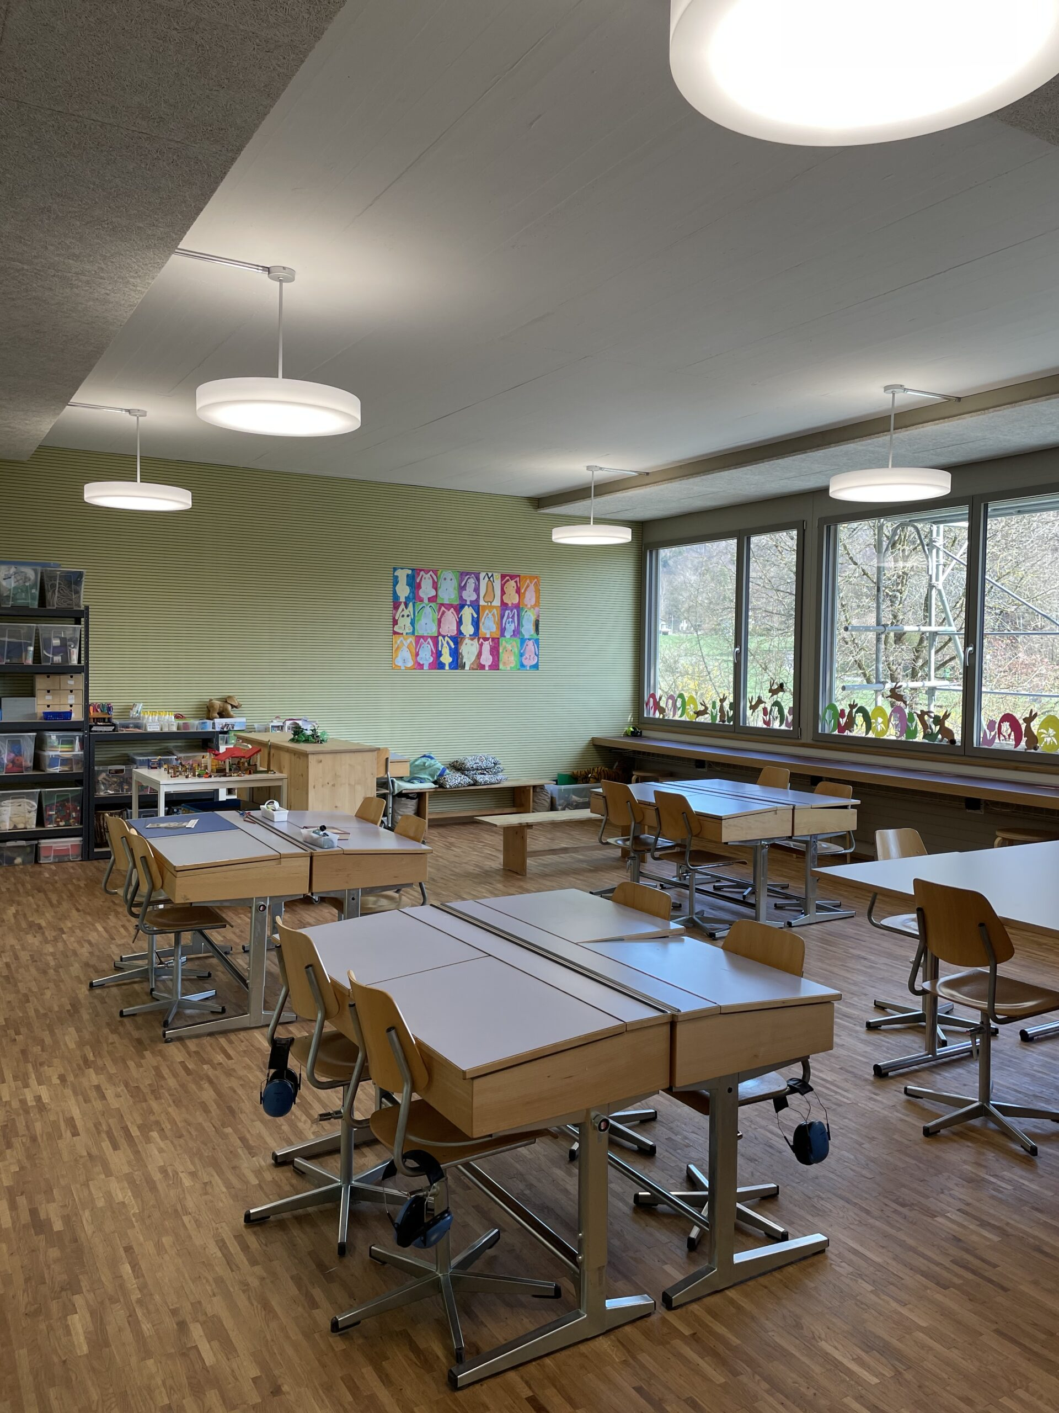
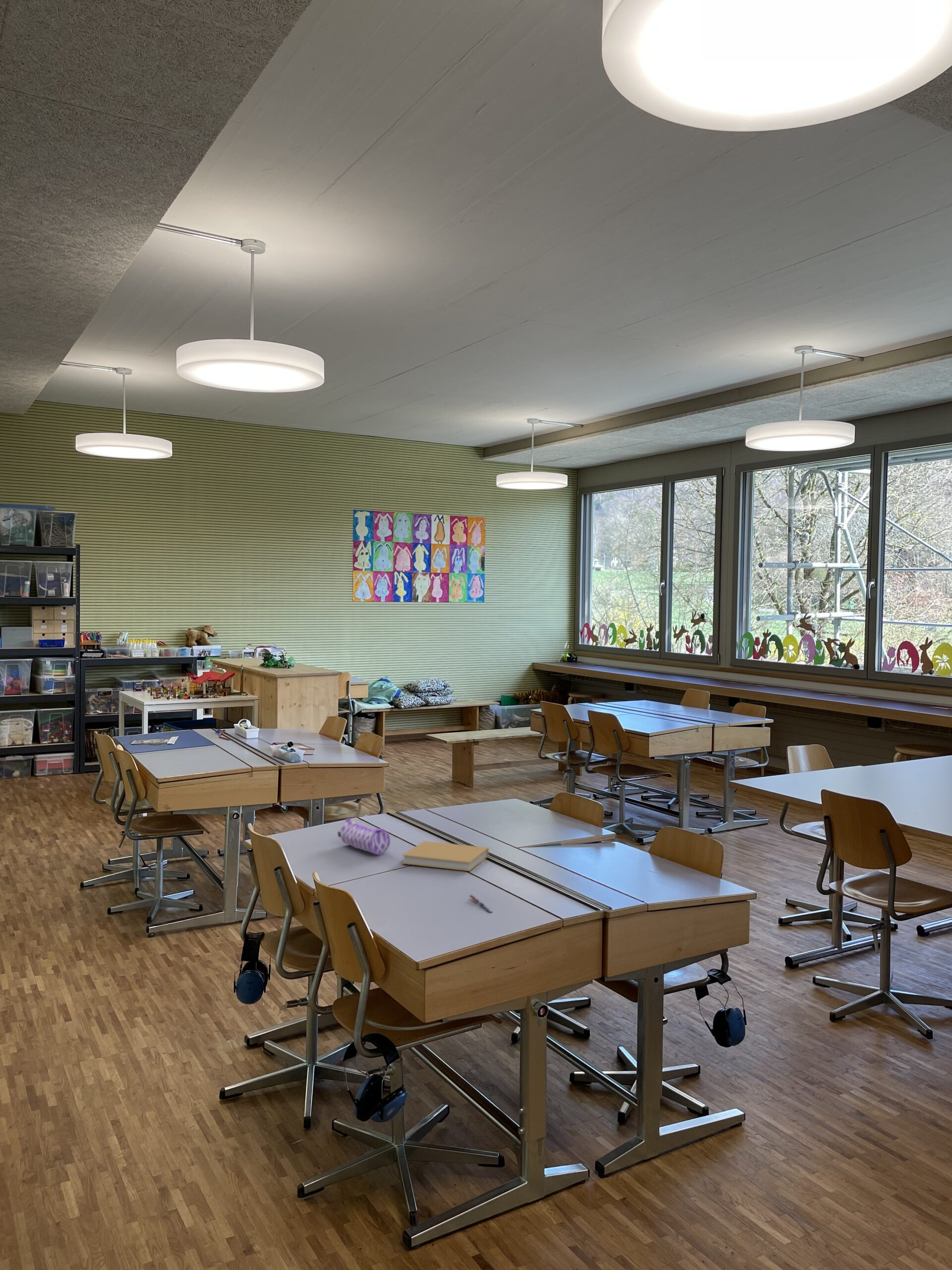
+ book (446, 855)
+ pen (480, 903)
+ pencil case (364, 836)
